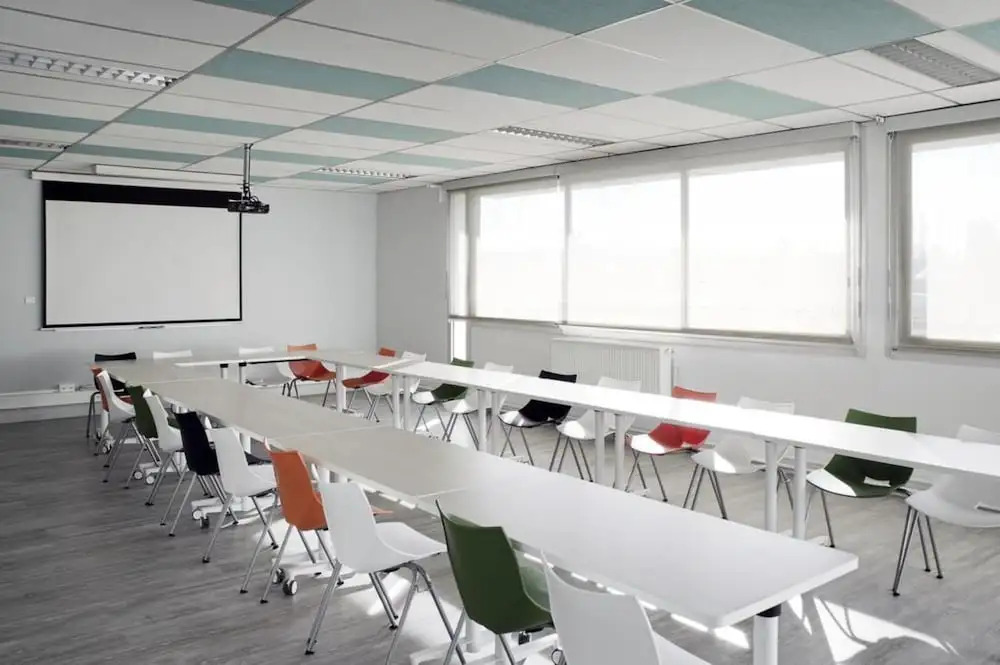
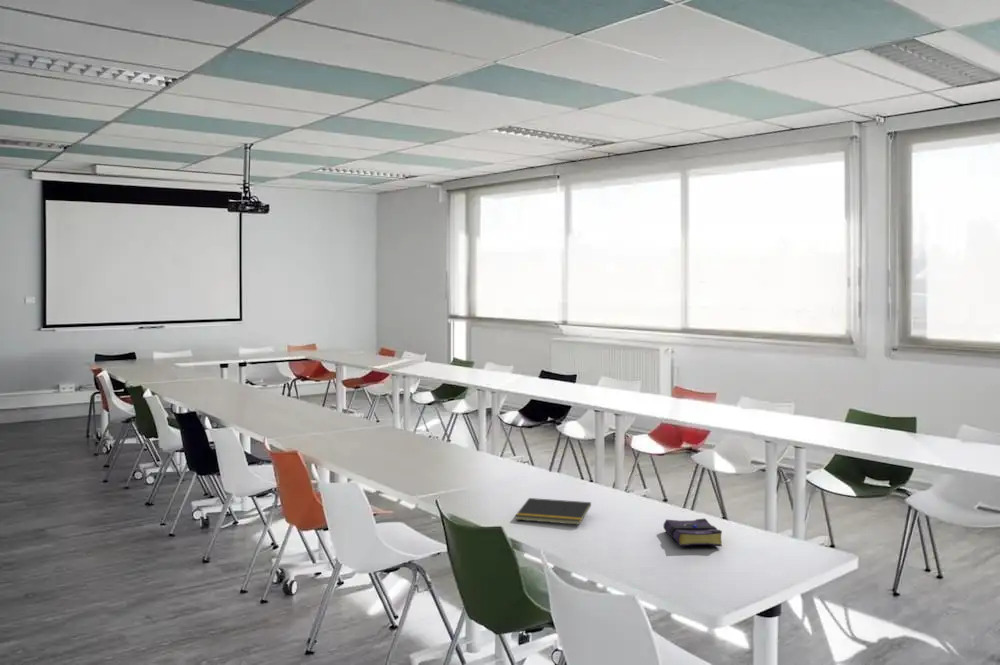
+ notepad (553, 510)
+ book (691, 531)
